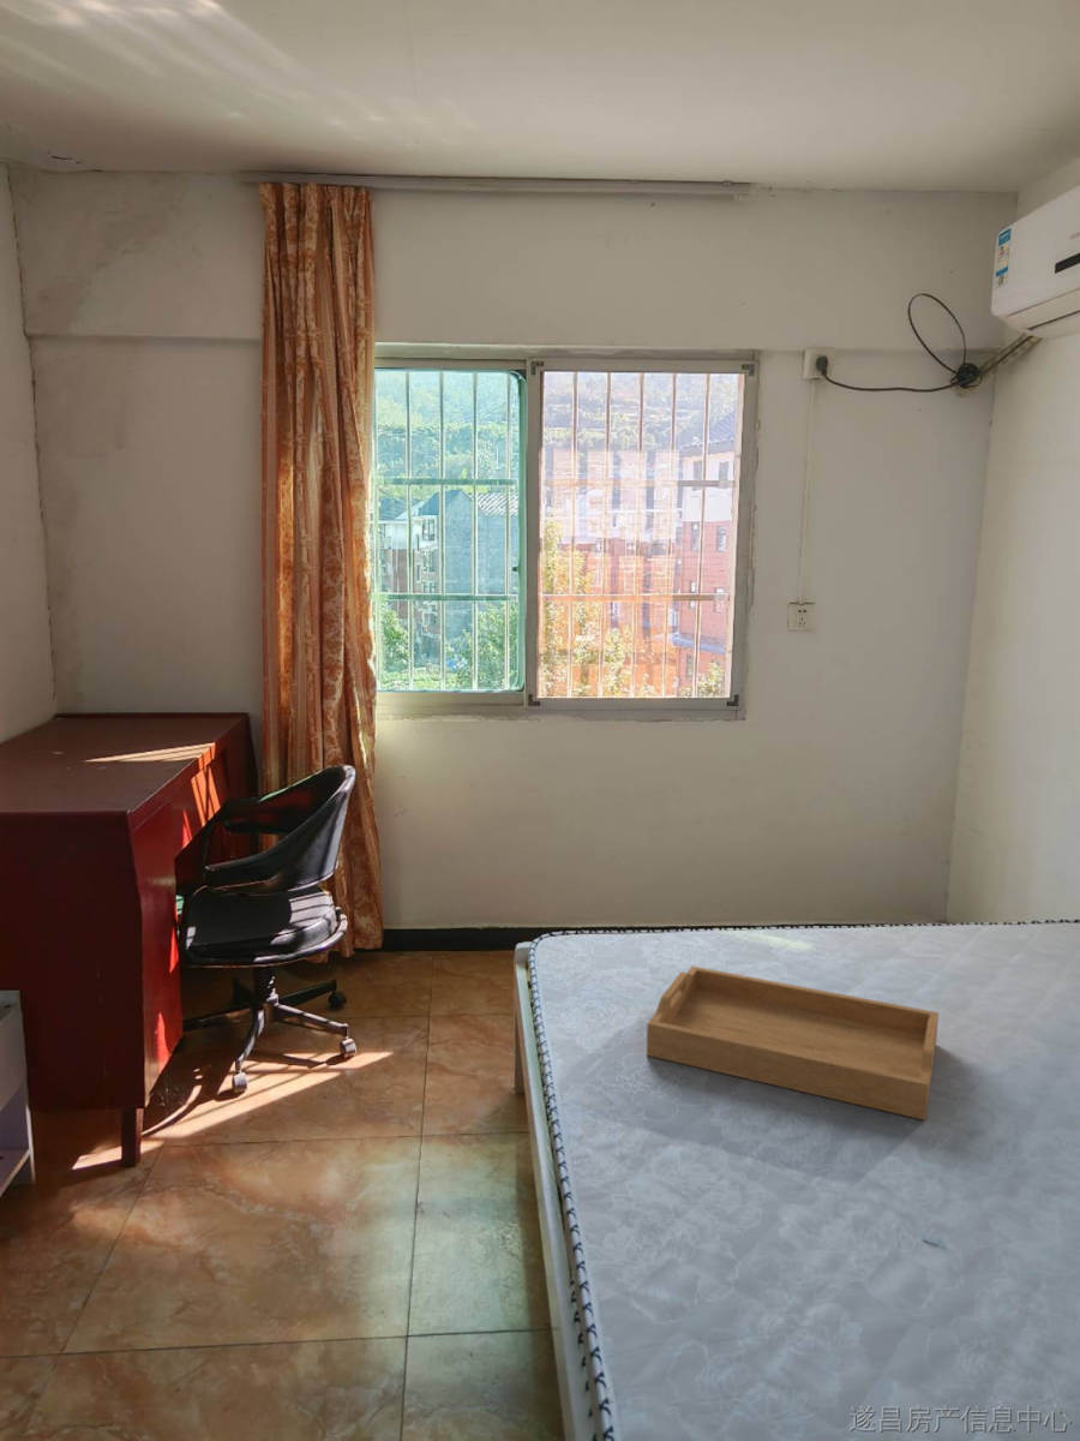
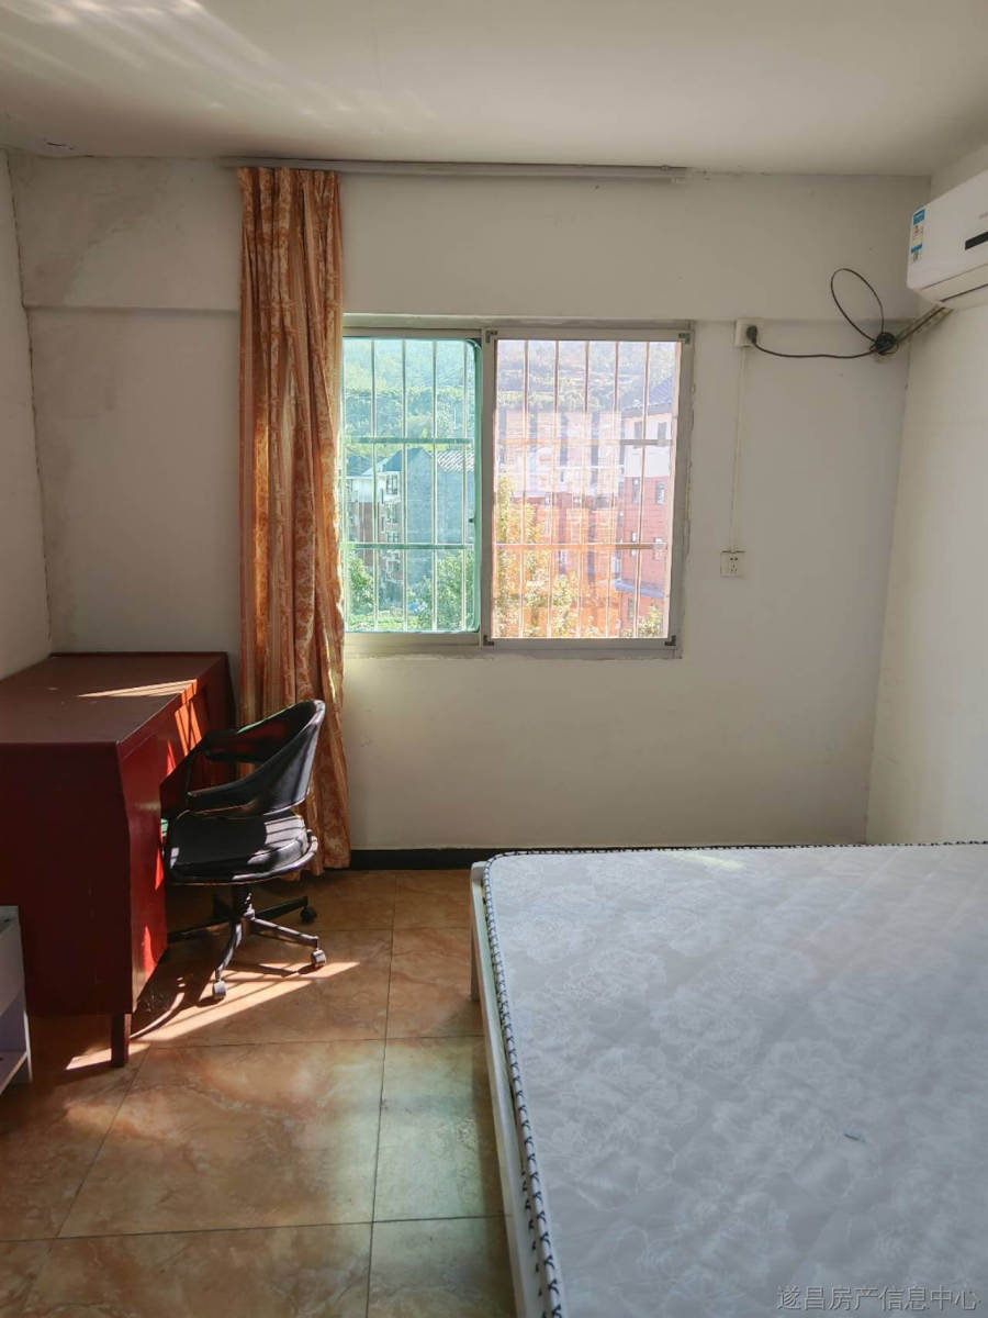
- serving tray (794, 1028)
